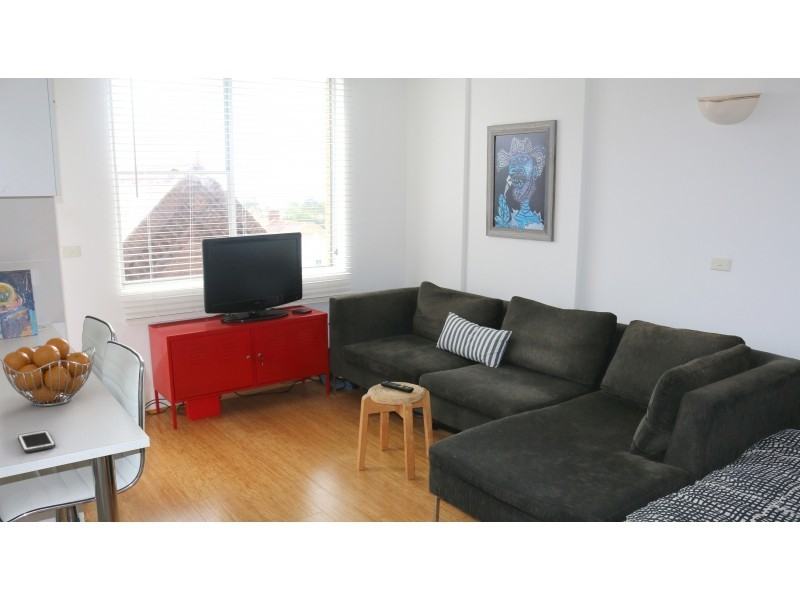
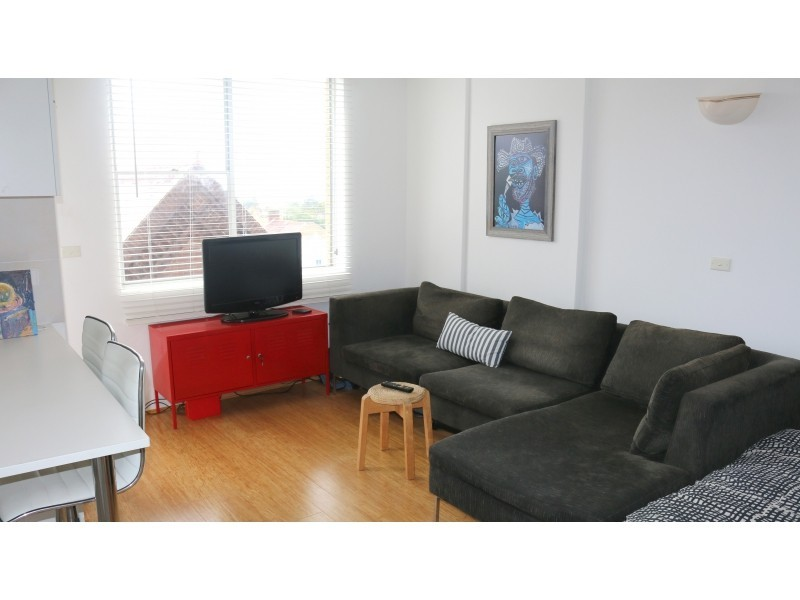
- fruit basket (50, 371)
- cell phone (36, 441)
